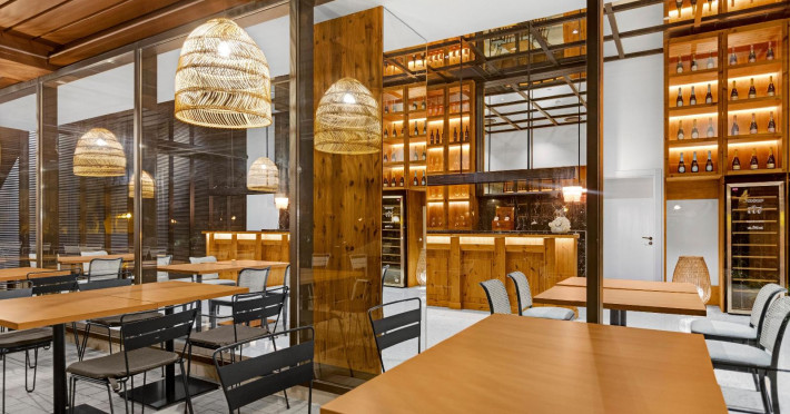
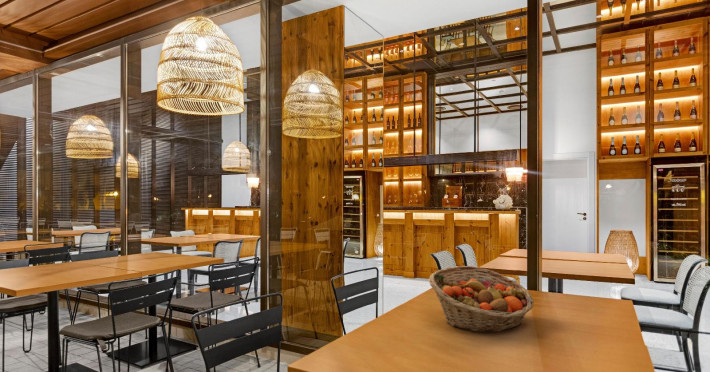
+ fruit basket (480, 296)
